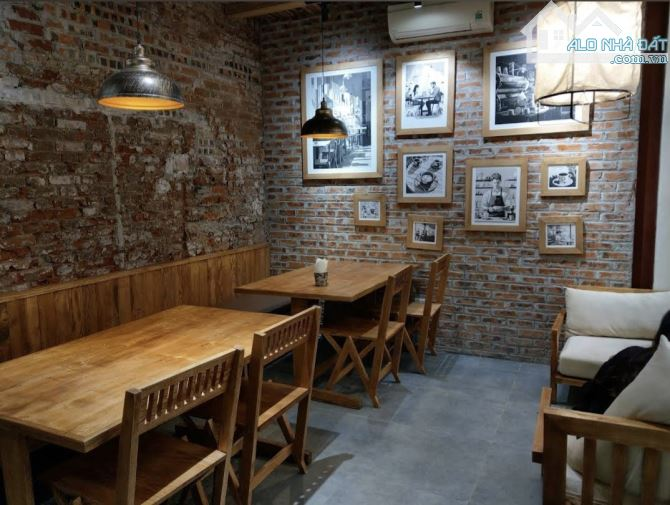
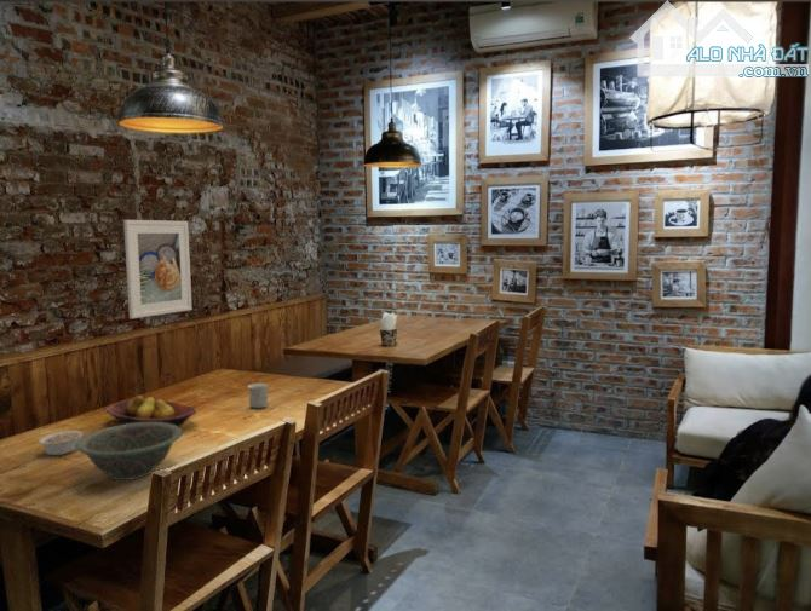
+ mug (260, 394)
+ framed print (160, 267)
+ decorative bowl (131, 454)
+ legume (62, 442)
+ fruit bowl (150, 410)
